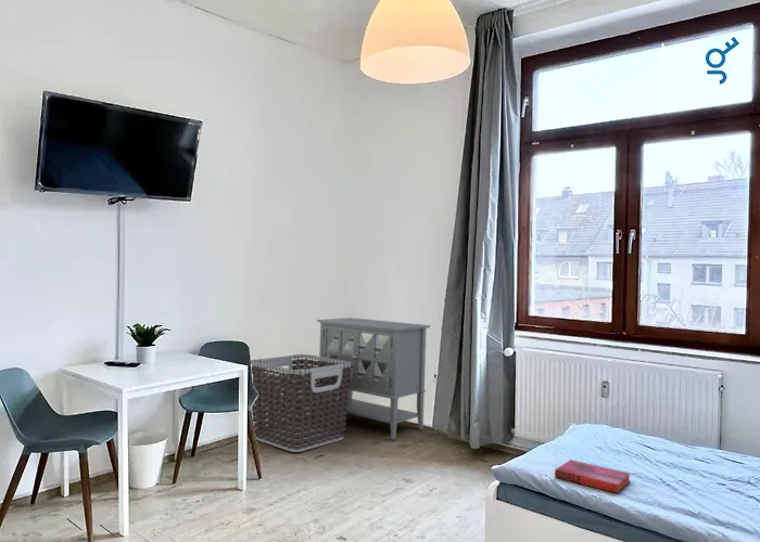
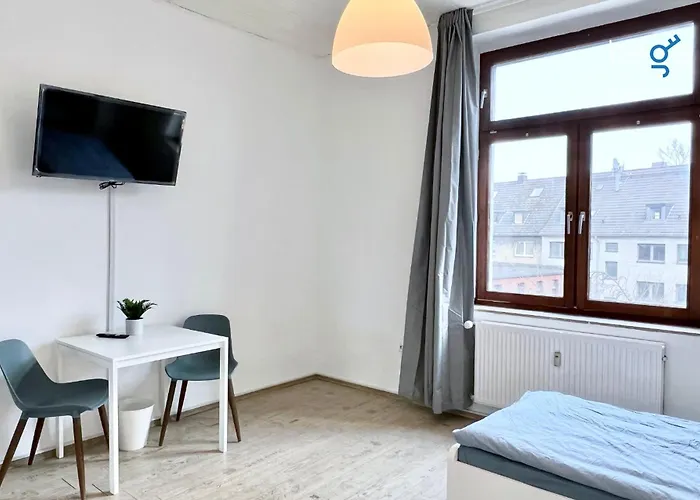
- hardback book (592, 475)
- cabinet (370, 373)
- clothes hamper (300, 399)
